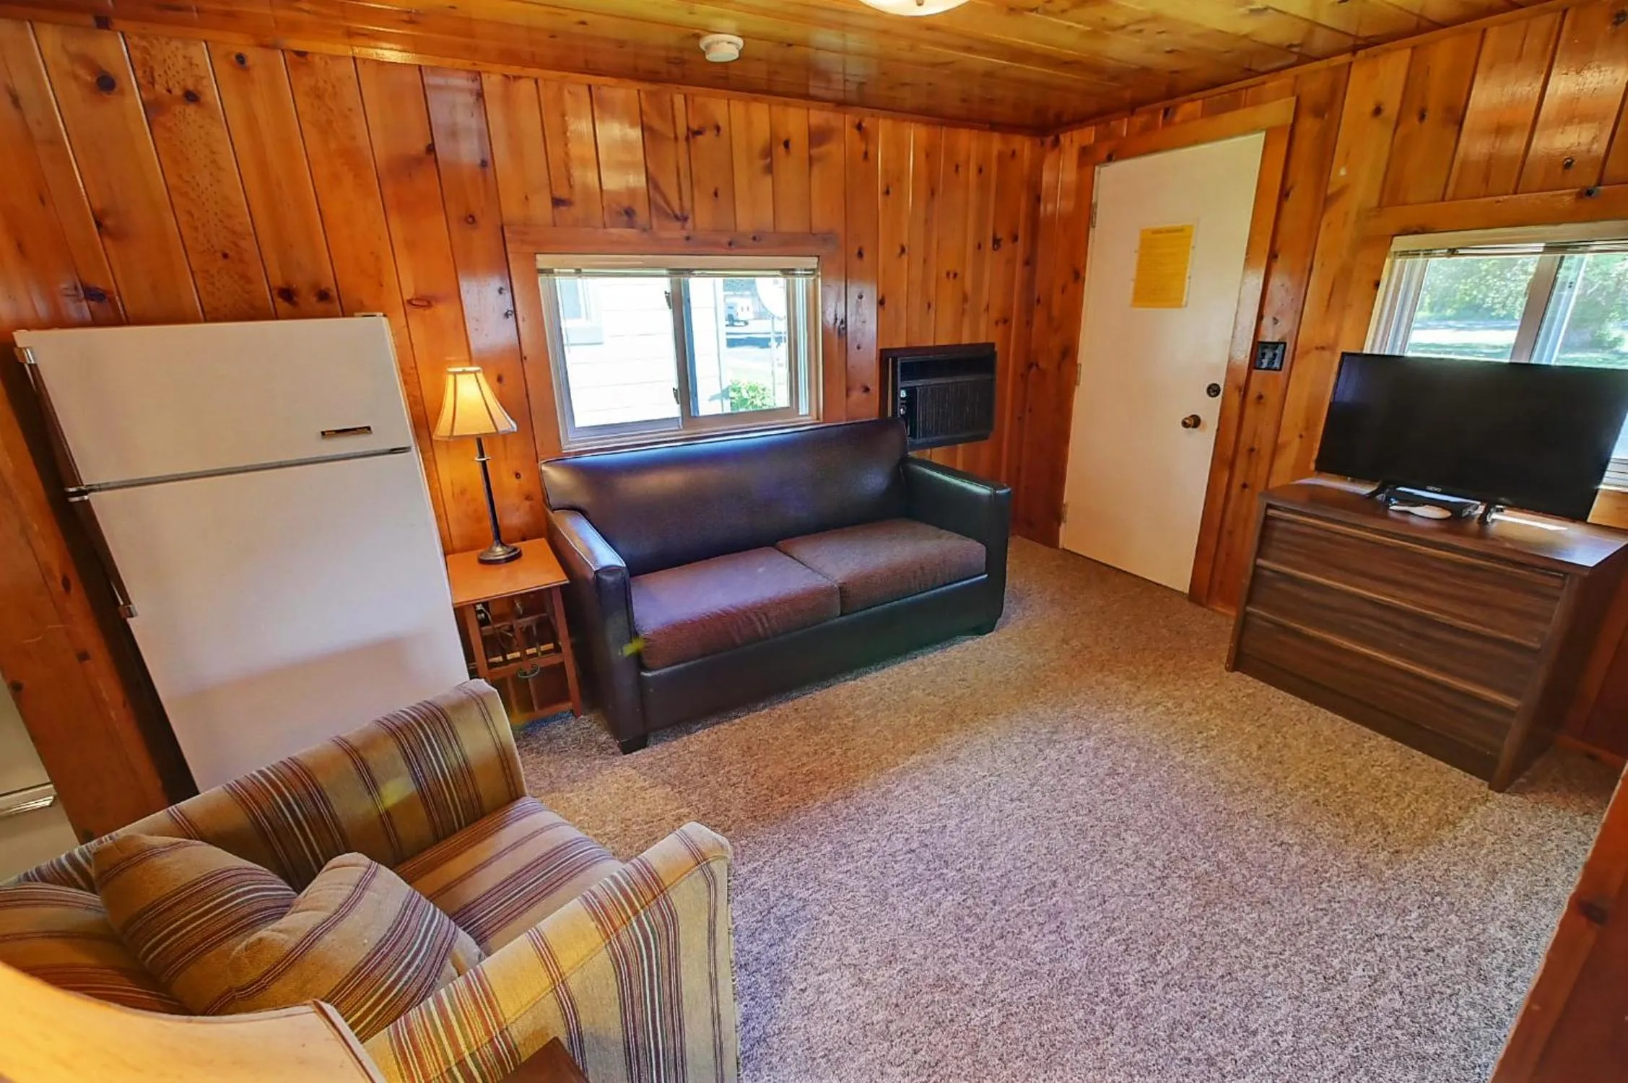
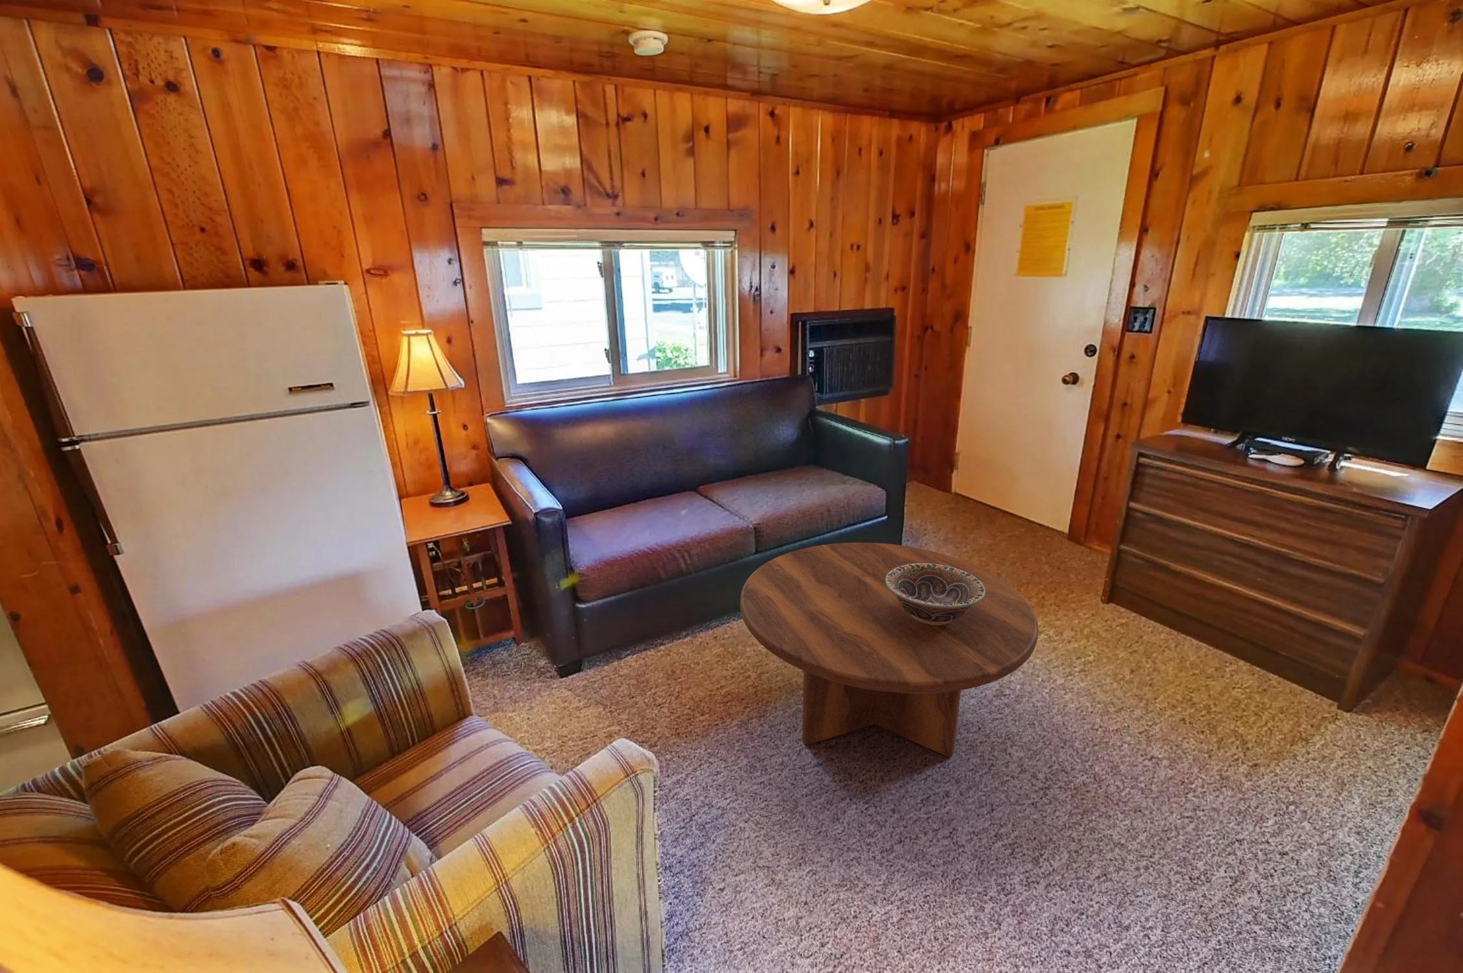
+ coffee table (878, 660)
+ decorative bowl (933, 598)
